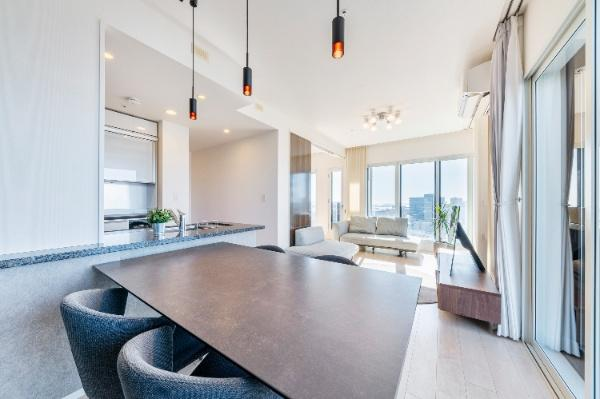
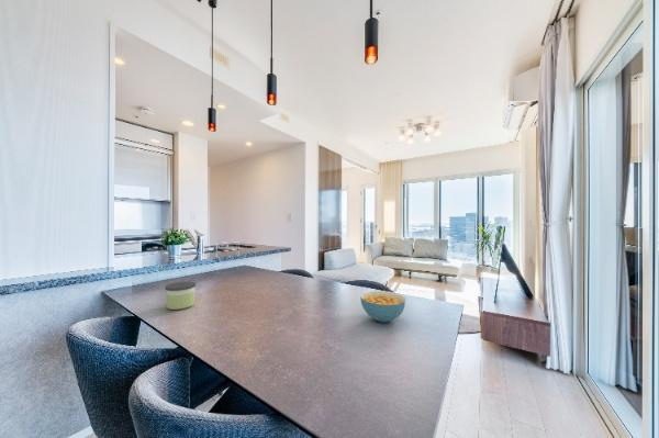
+ candle (180, 295)
+ cereal bowl (382, 308)
